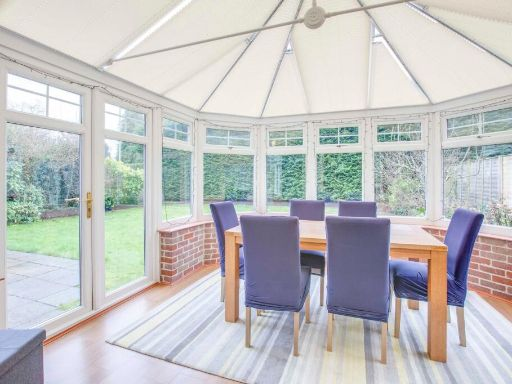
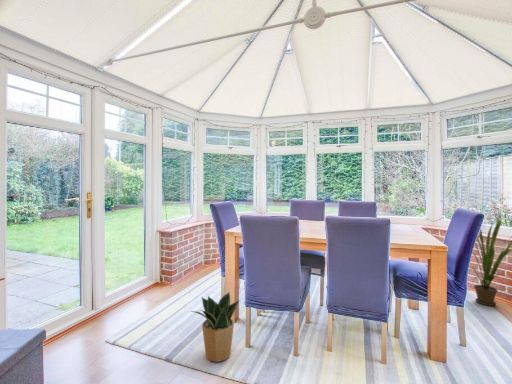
+ potted plant (215, 326)
+ house plant (486, 260)
